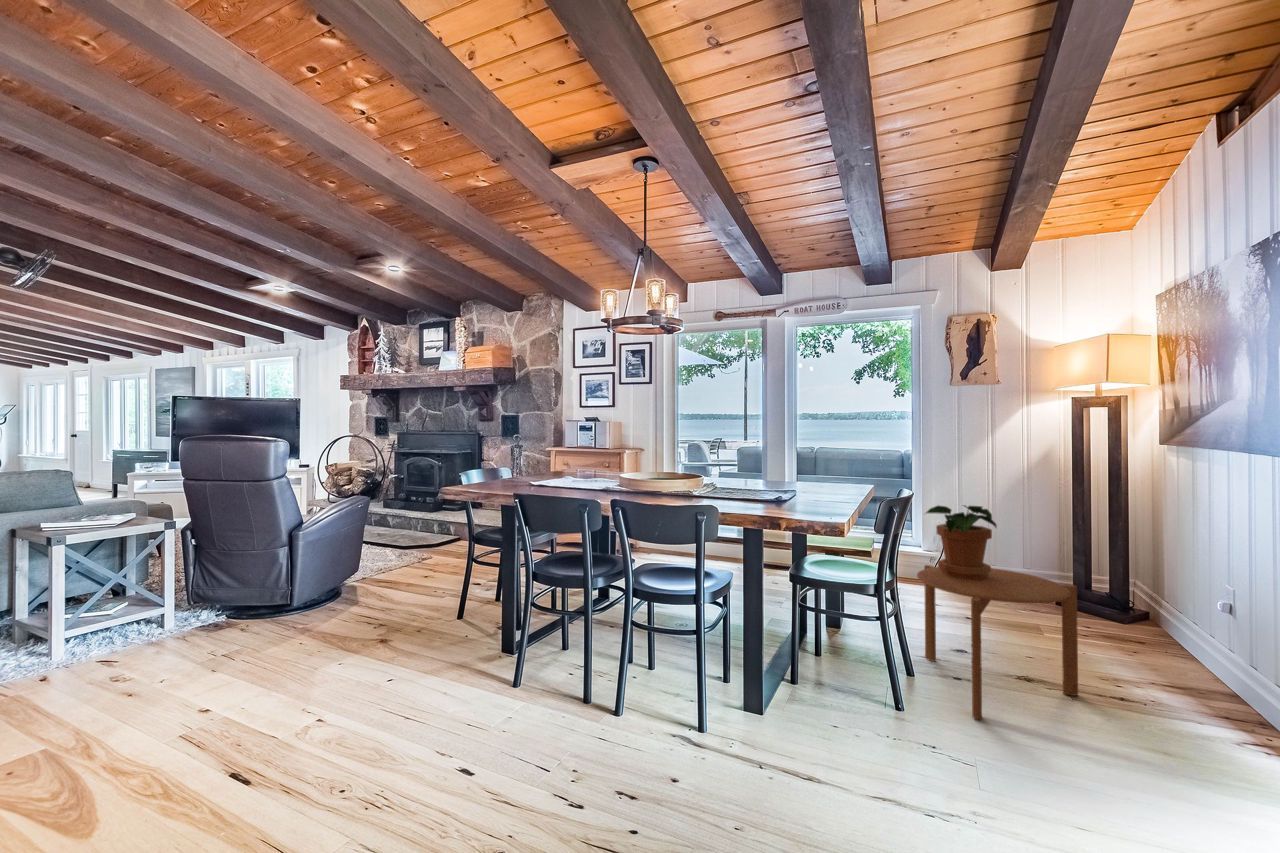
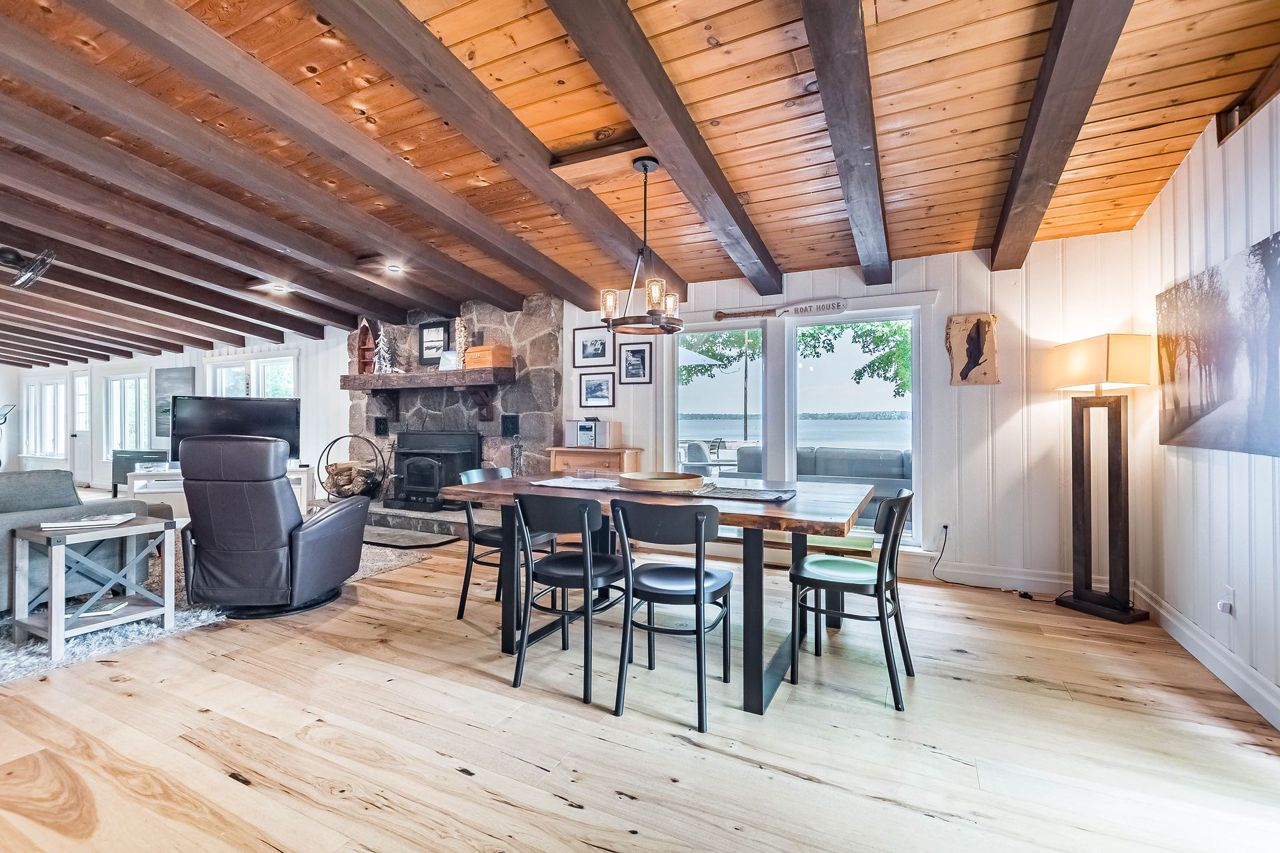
- side table (980, 634)
- potted plant (959, 540)
